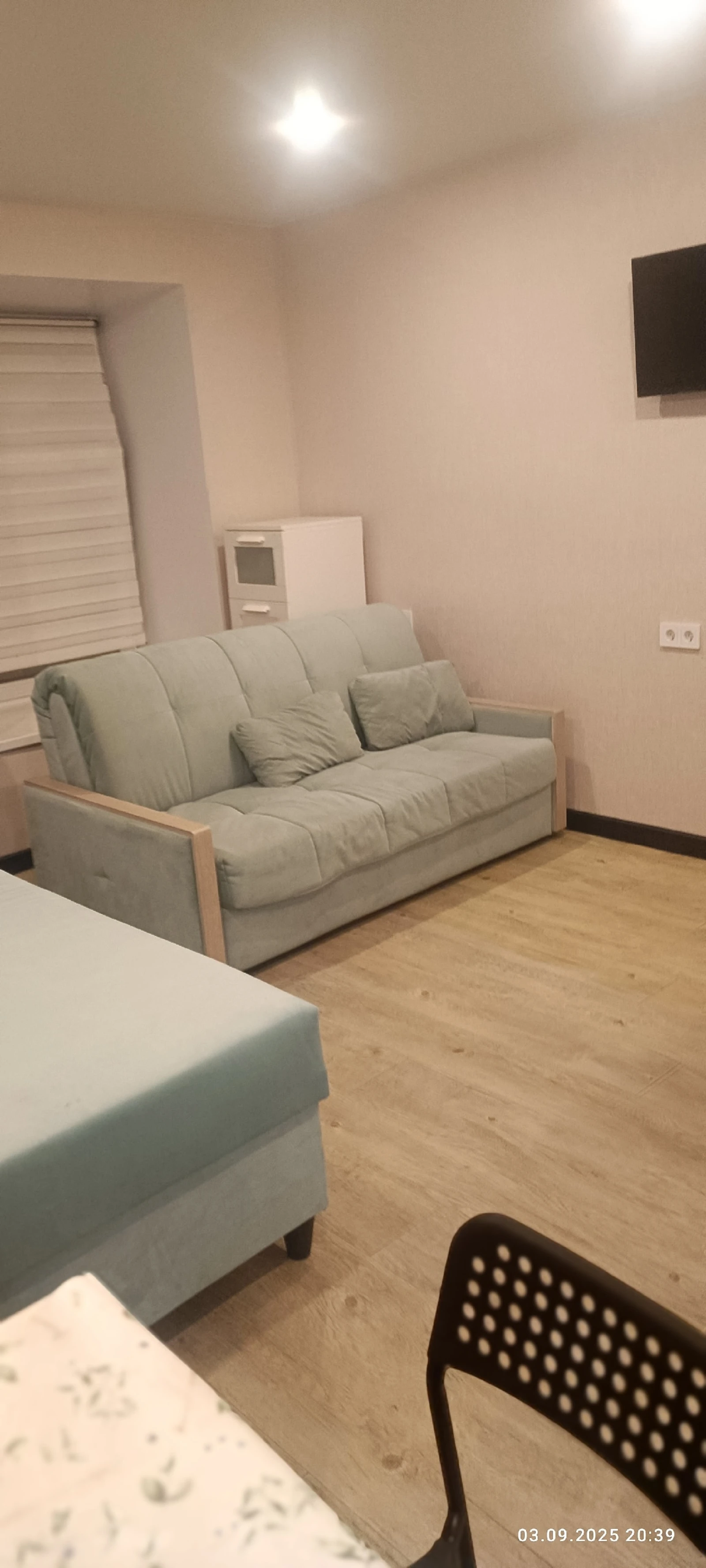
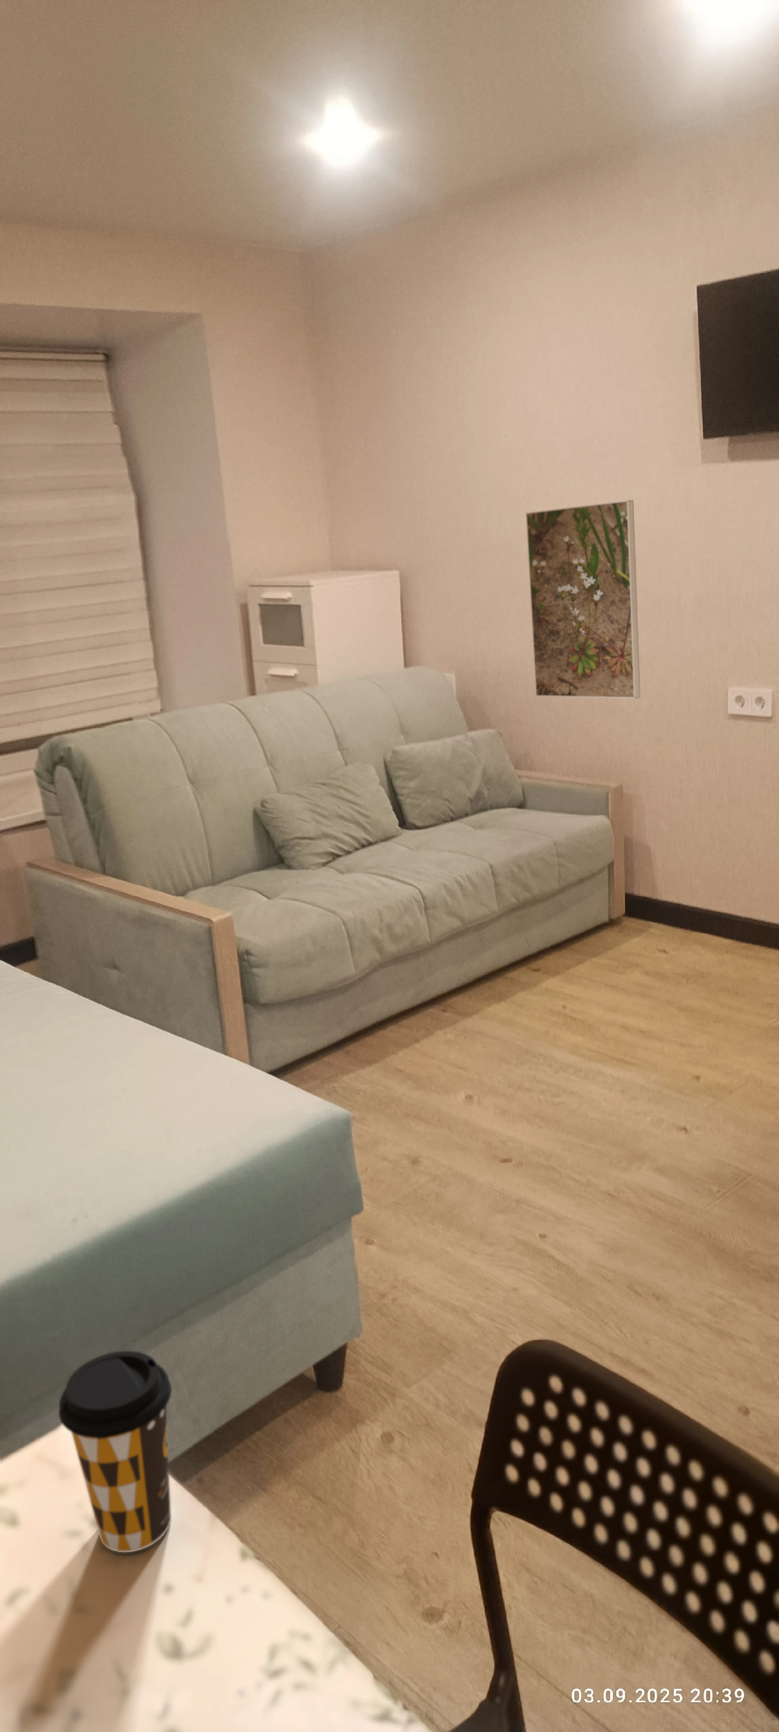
+ coffee cup (124, 1453)
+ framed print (581, 603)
